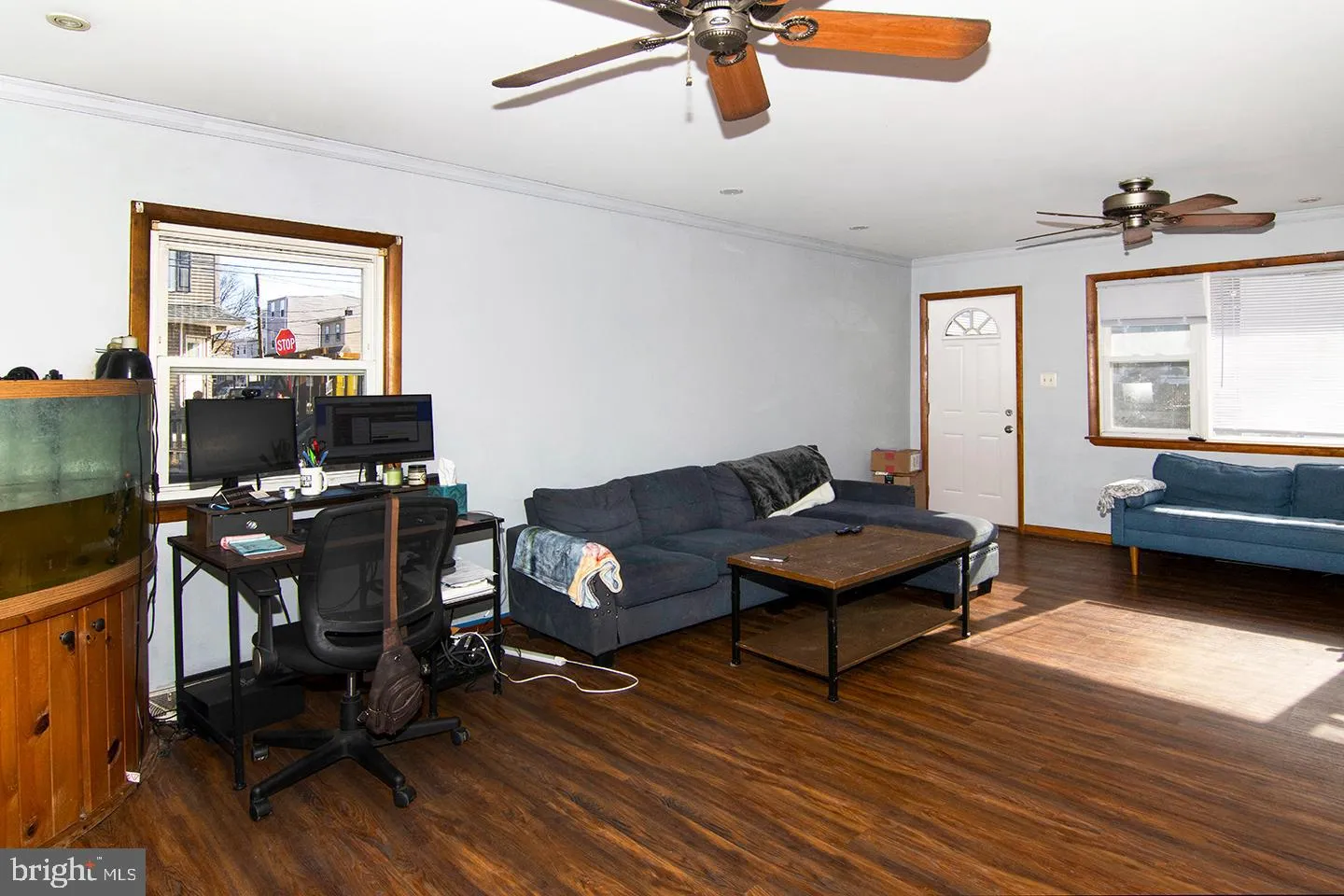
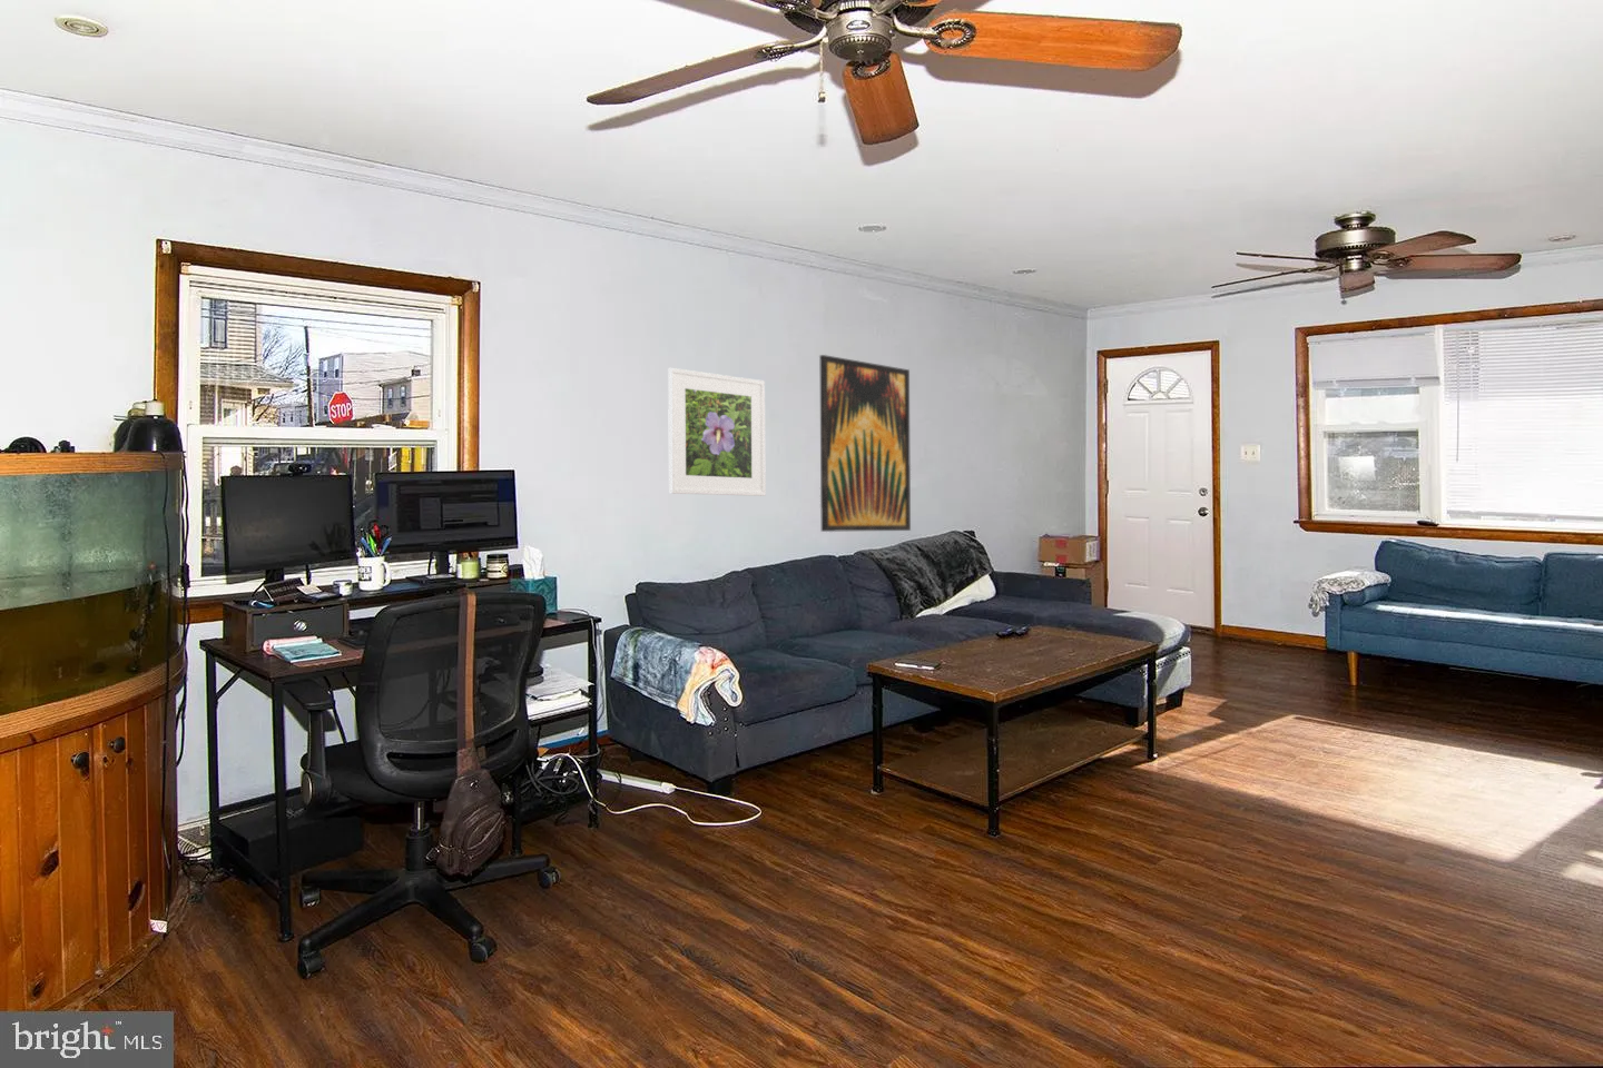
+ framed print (718, 434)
+ wall art (867, 446)
